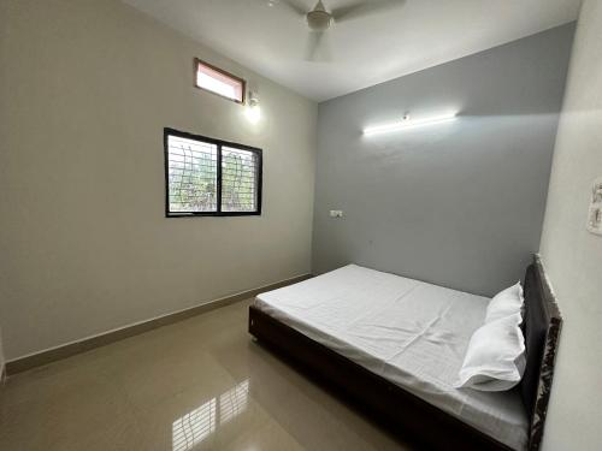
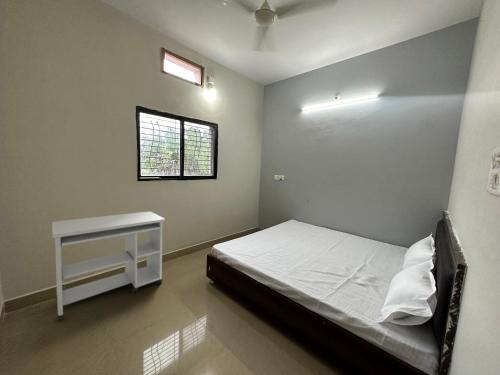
+ desk (113, 255)
